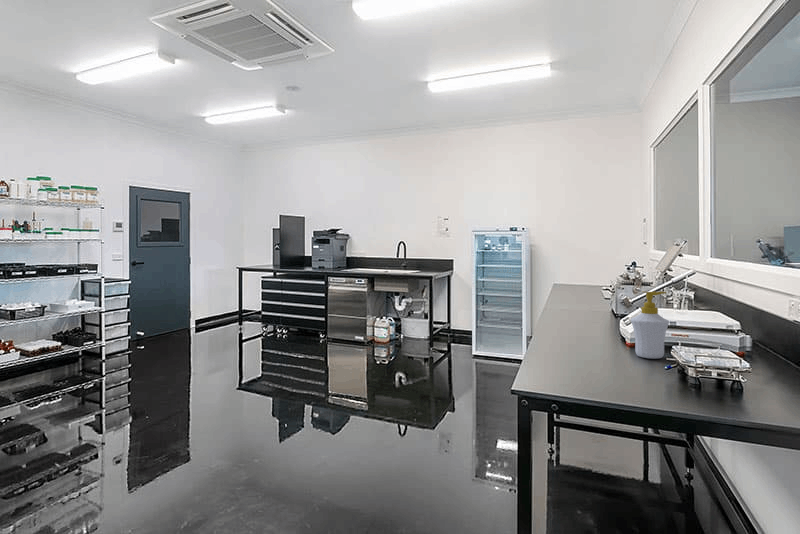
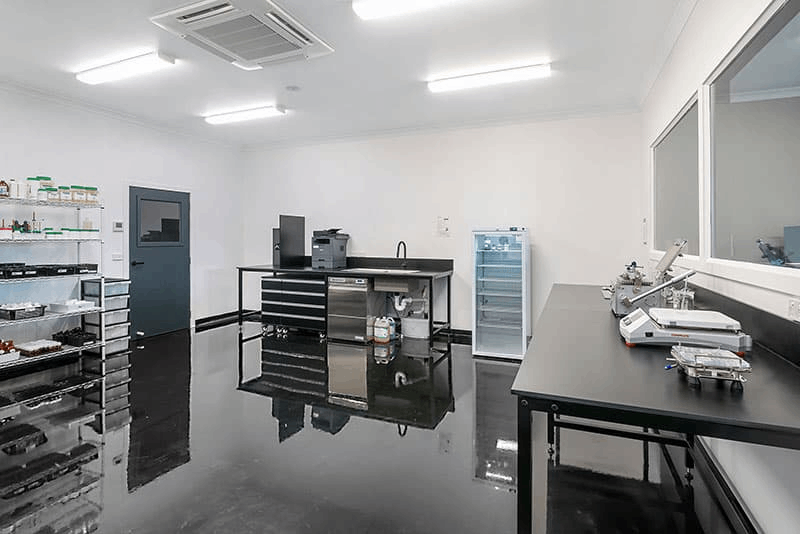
- soap bottle (649, 323)
